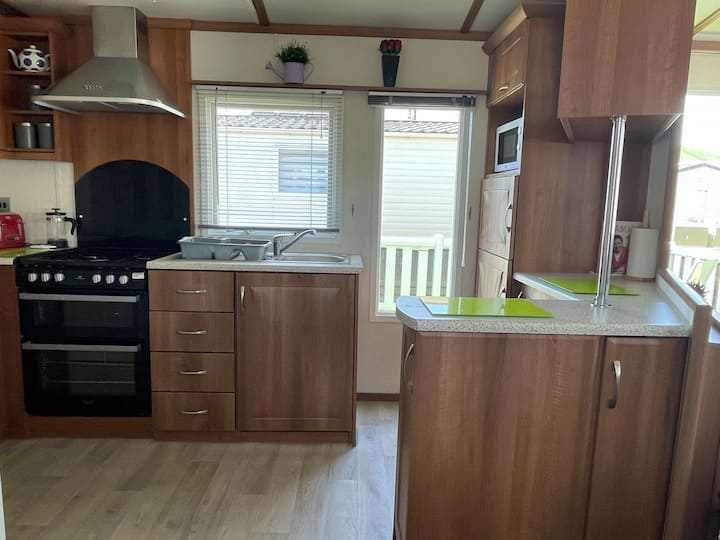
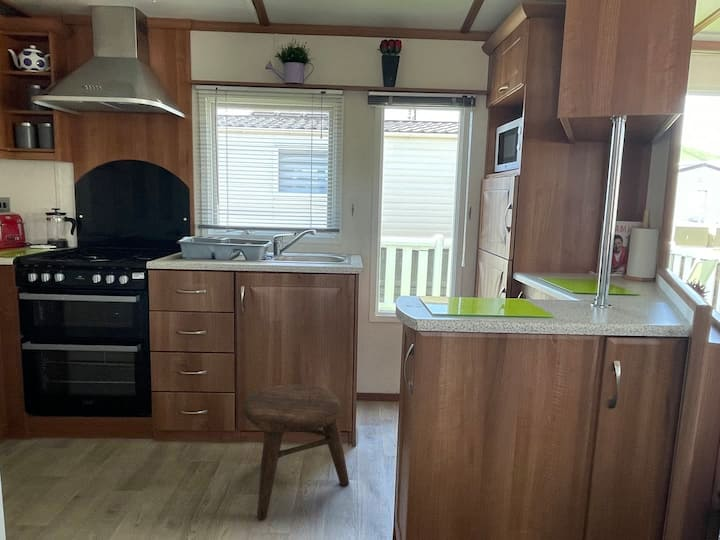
+ stool (297, 446)
